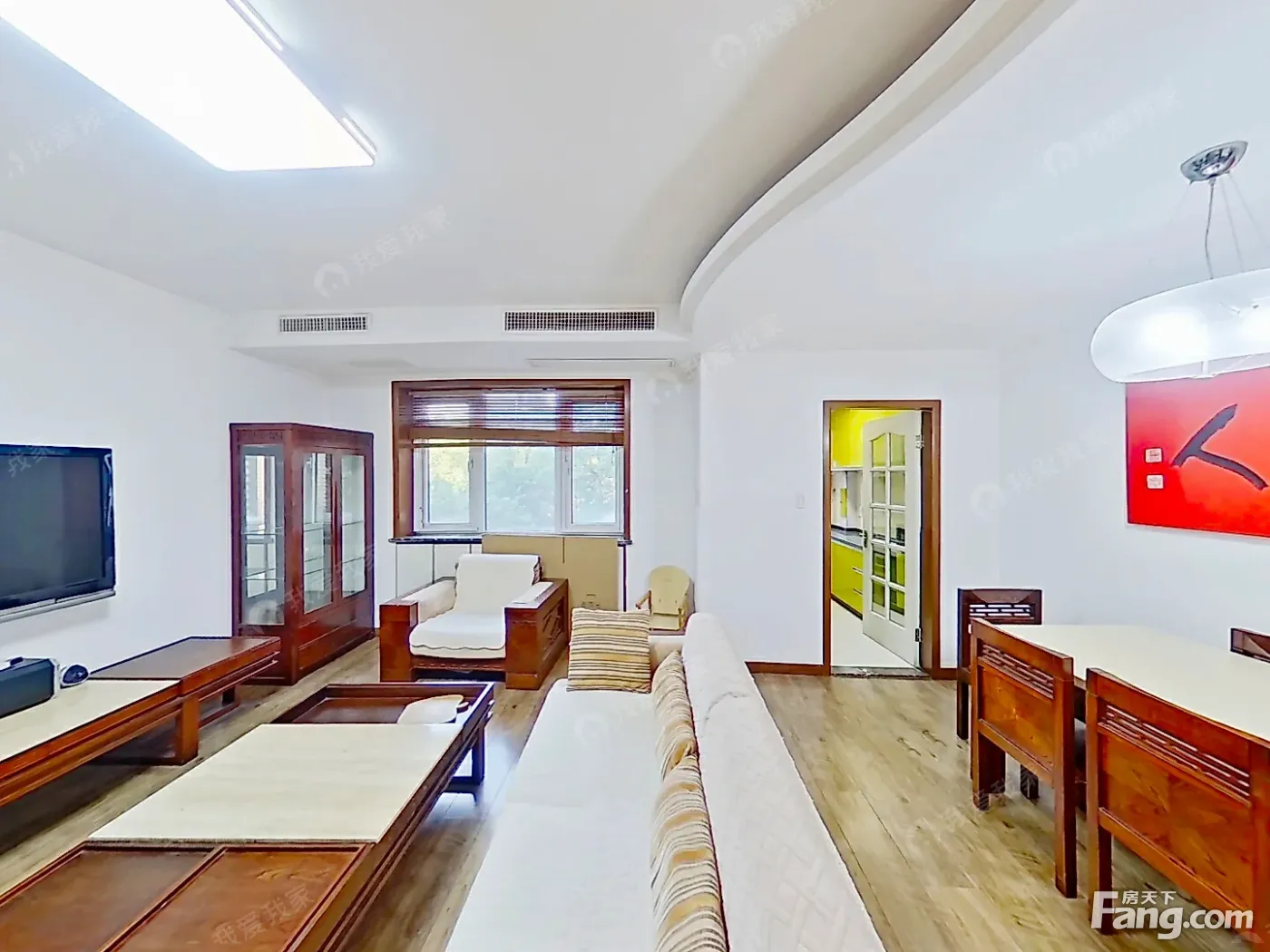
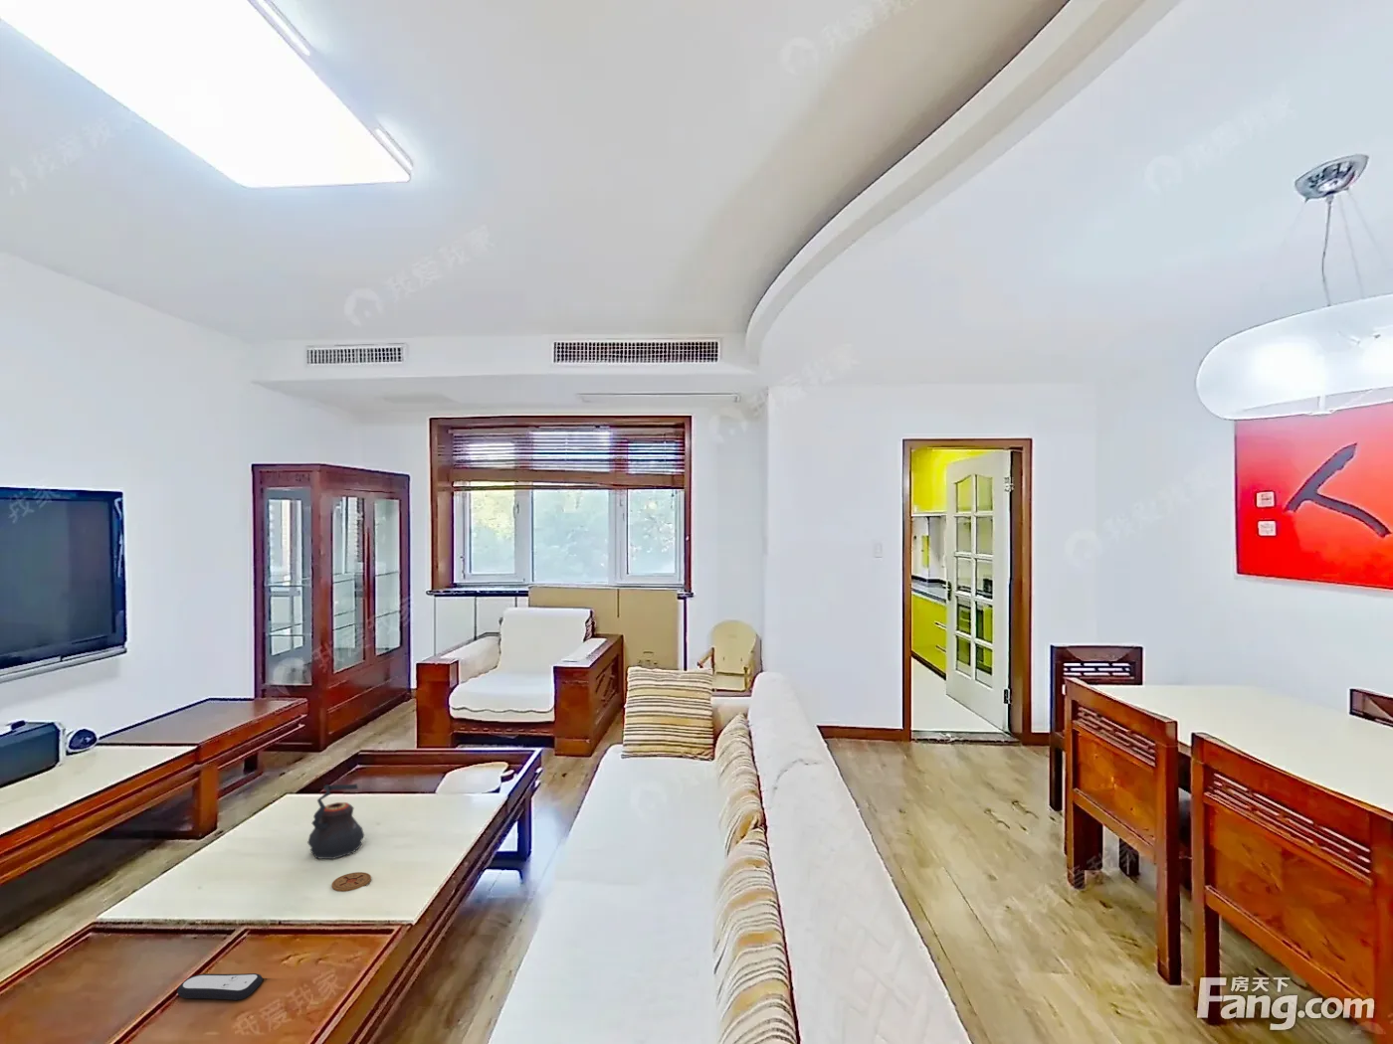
+ coaster (351, 881)
+ remote control (219, 986)
+ teapot (335, 817)
